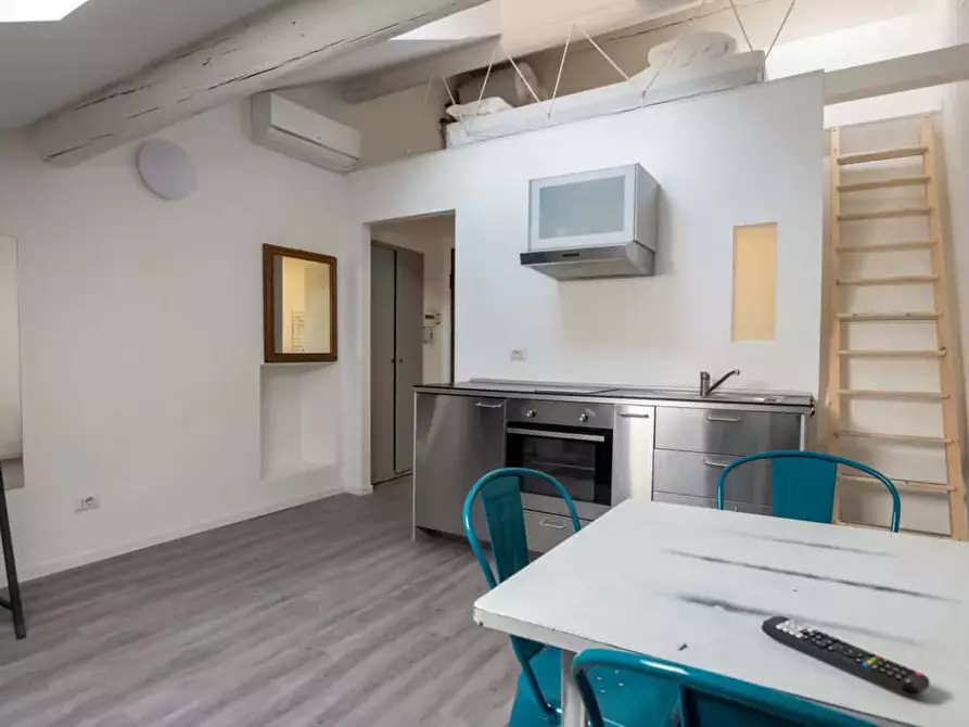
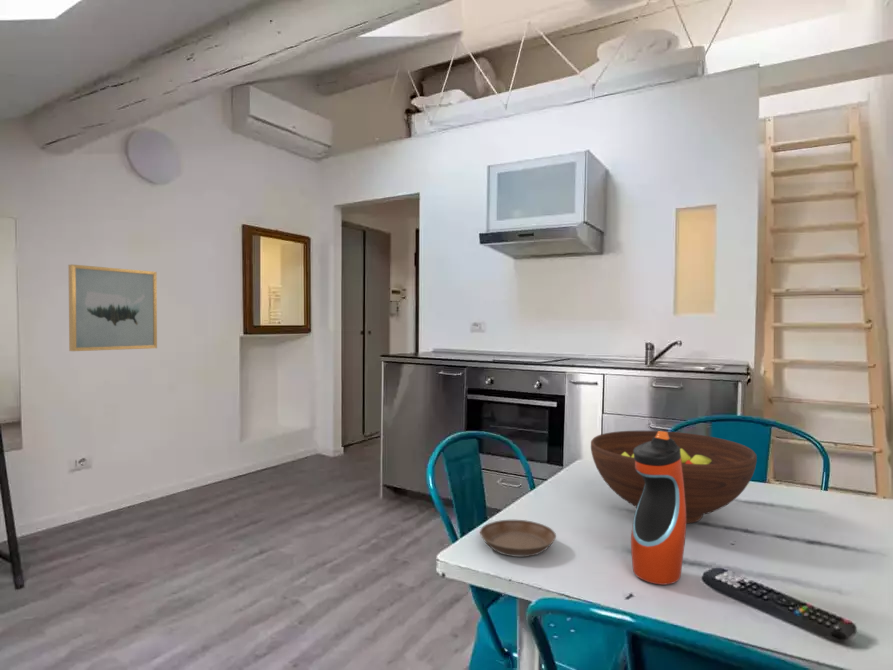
+ water bottle (658, 504)
+ fruit bowl (683, 479)
+ saucer (517, 539)
+ wall art (115, 309)
